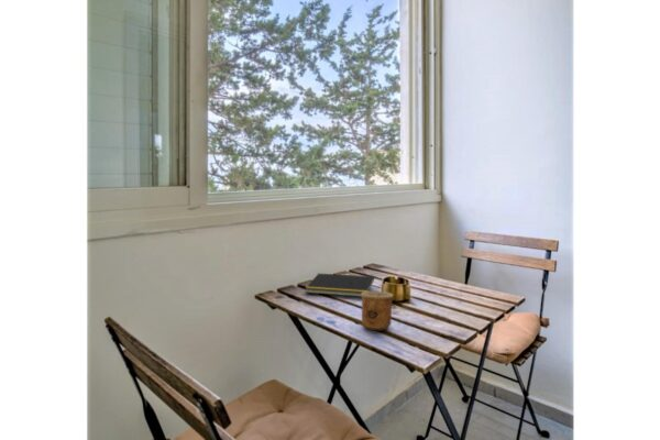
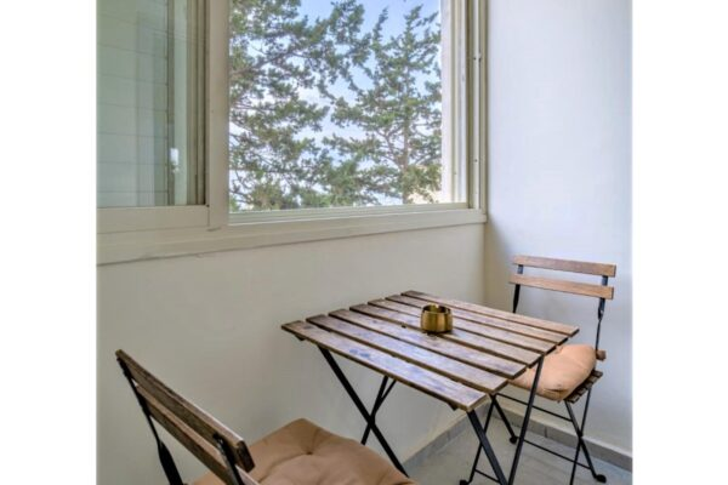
- notepad (340, 284)
- cup (376, 310)
